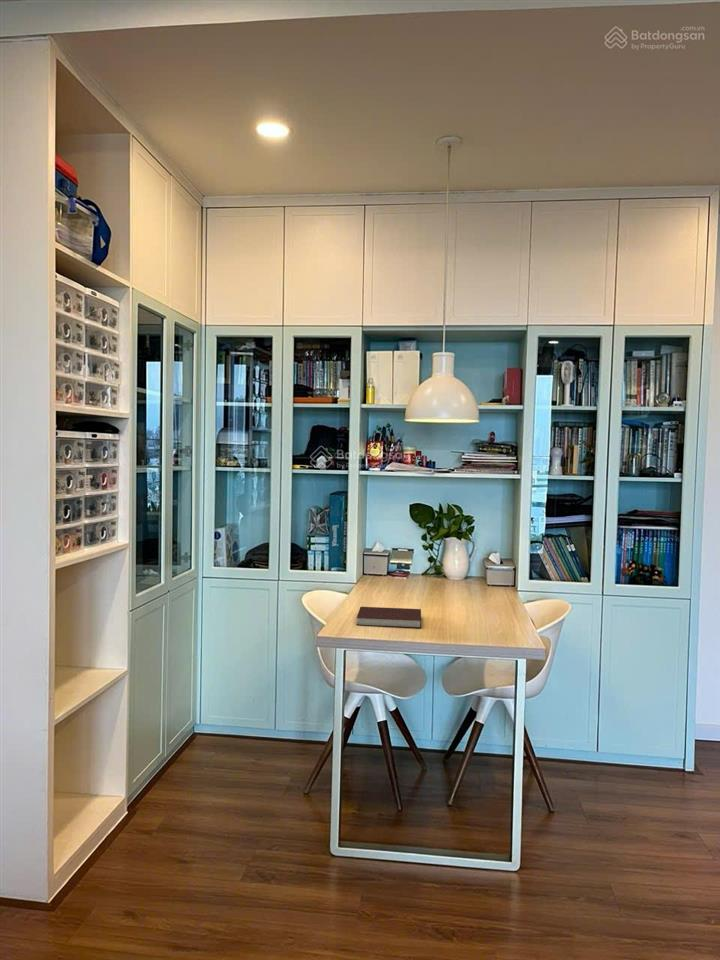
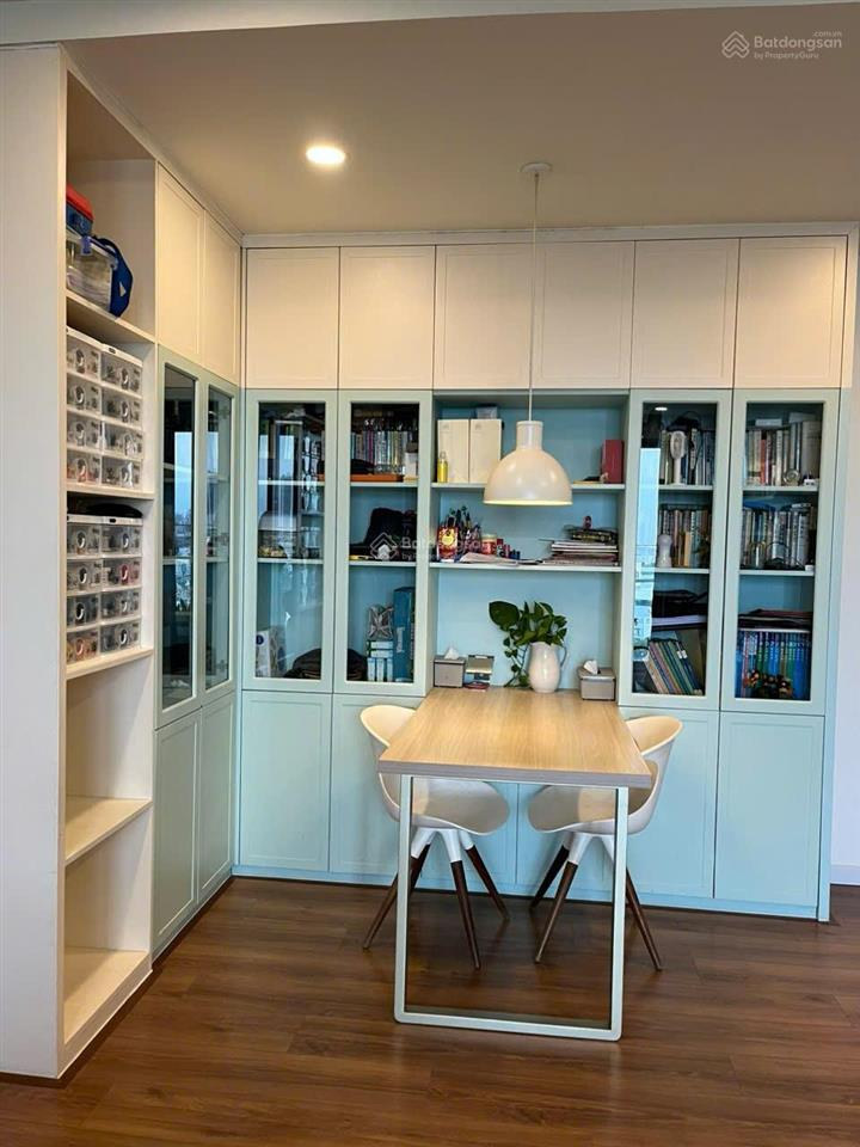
- notebook (389, 616)
